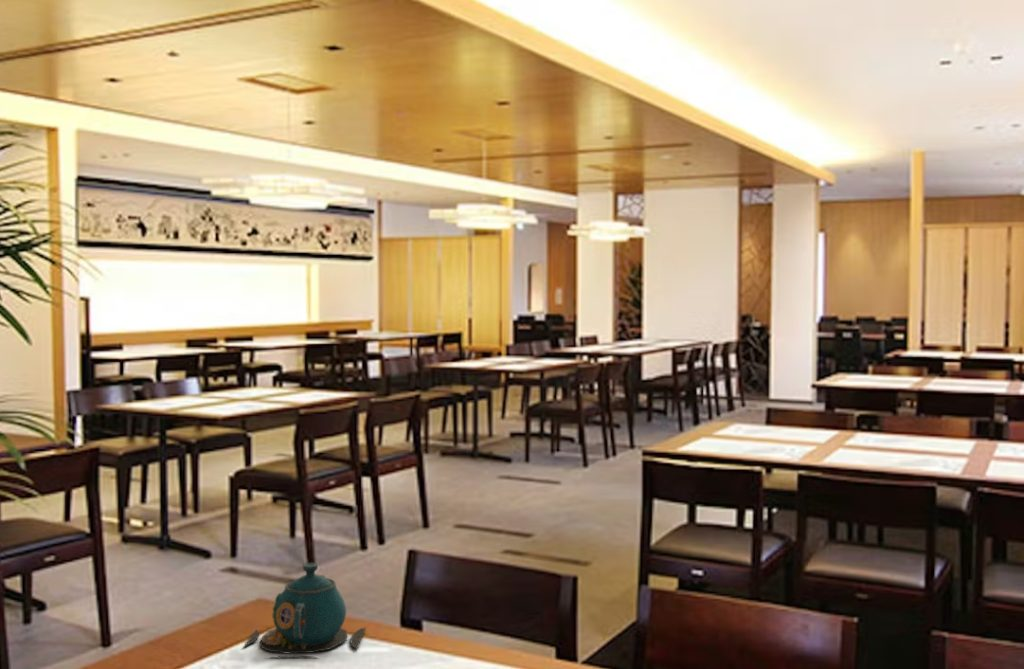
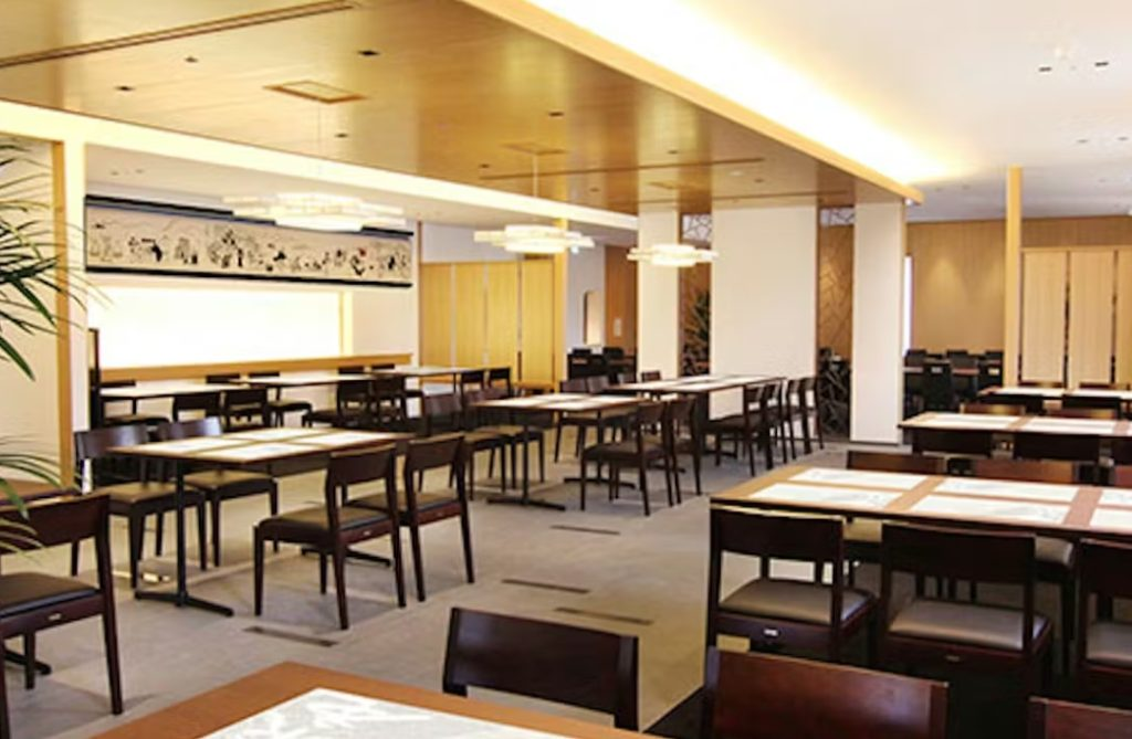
- teapot (305, 602)
